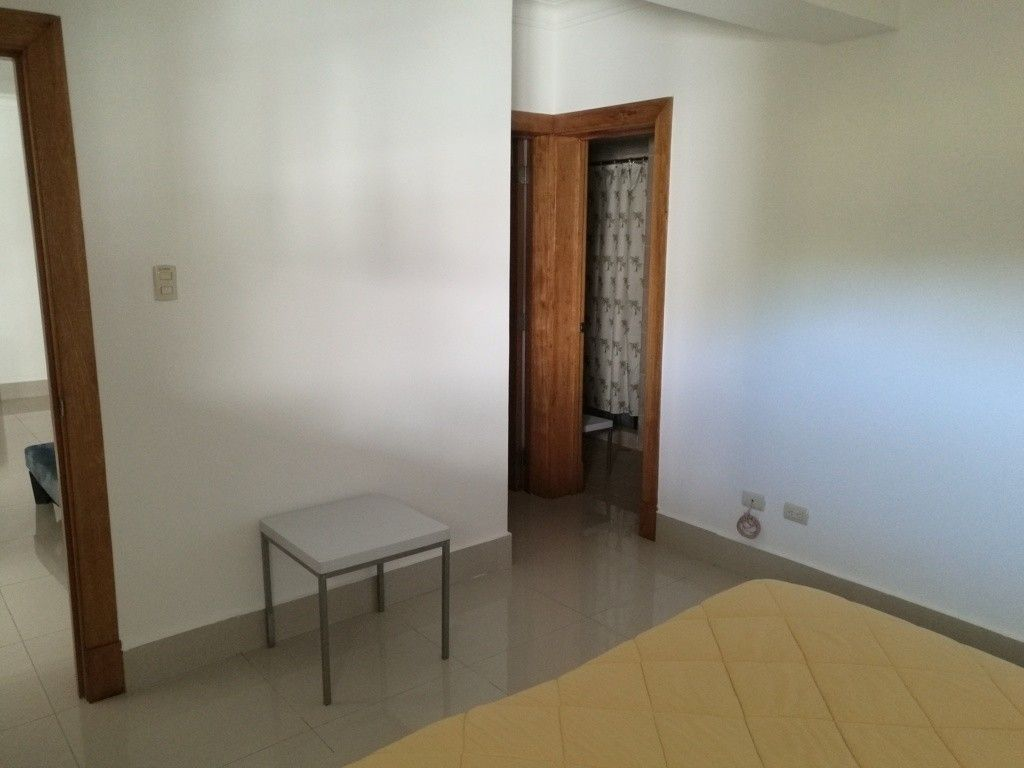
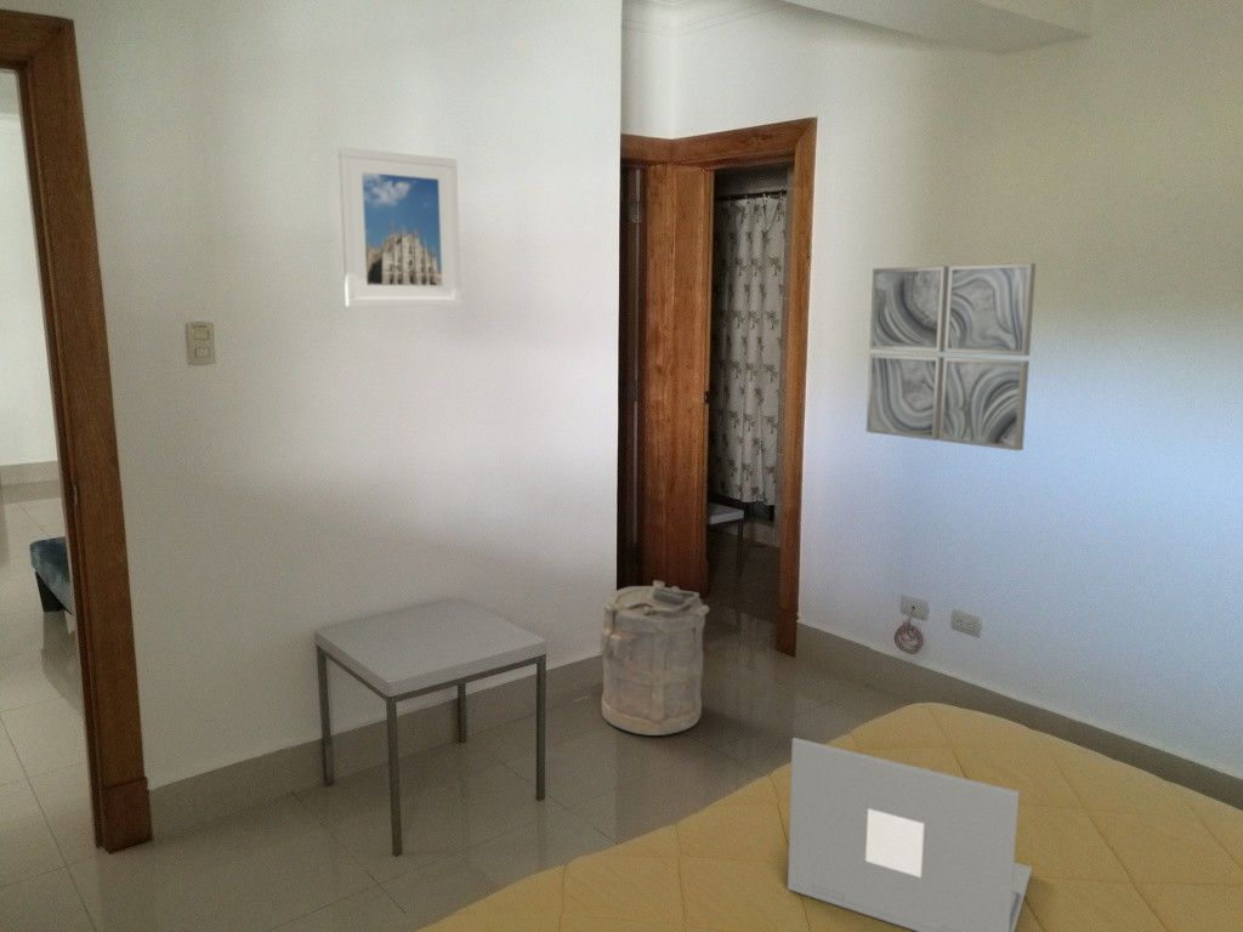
+ wall art (943, 357)
+ laptop (914, 808)
+ laundry hamper (647, 652)
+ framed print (402, 231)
